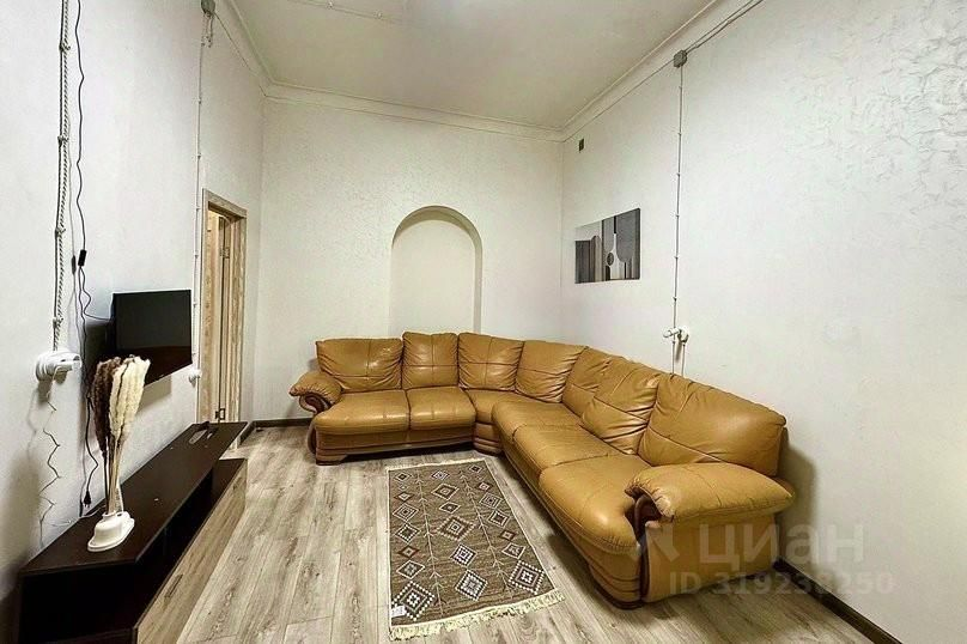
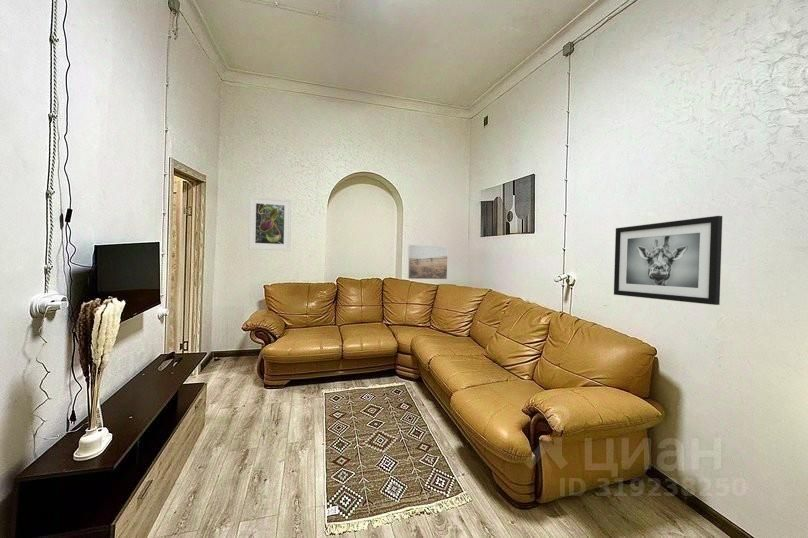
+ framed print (270, 224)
+ wall art (660, 261)
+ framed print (428, 262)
